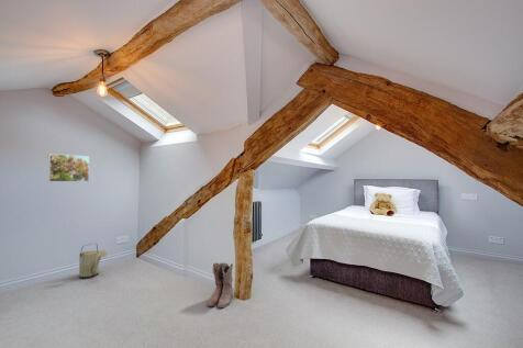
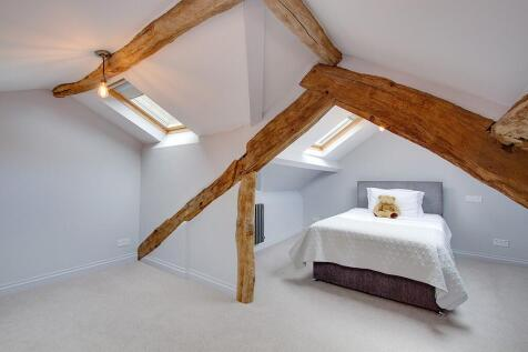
- watering can (92, 260)
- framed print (69, 168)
- boots (221, 282)
